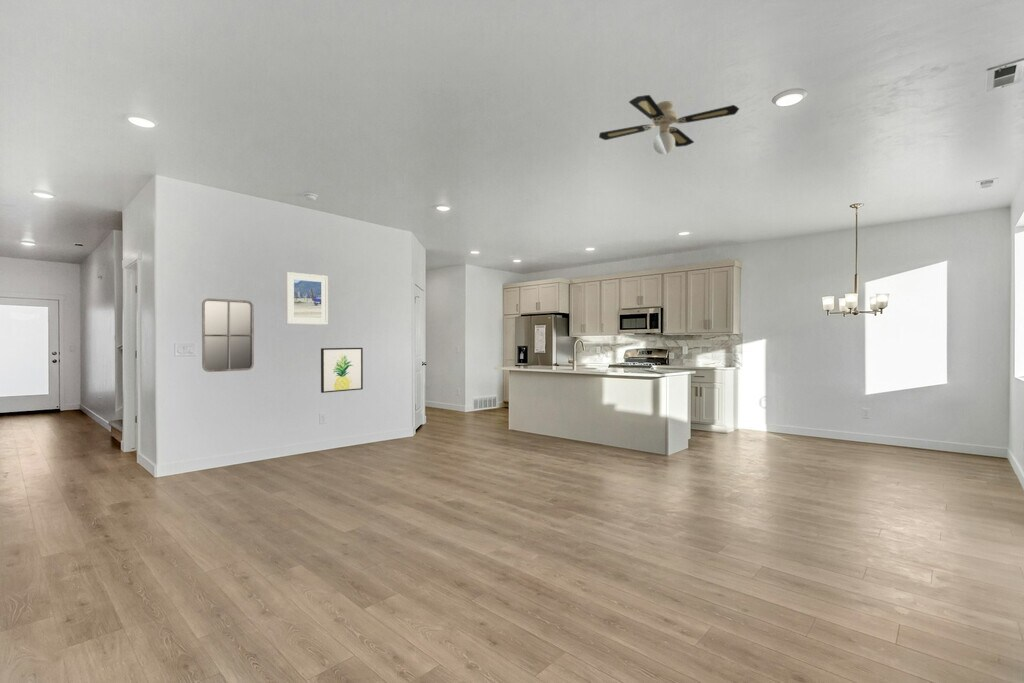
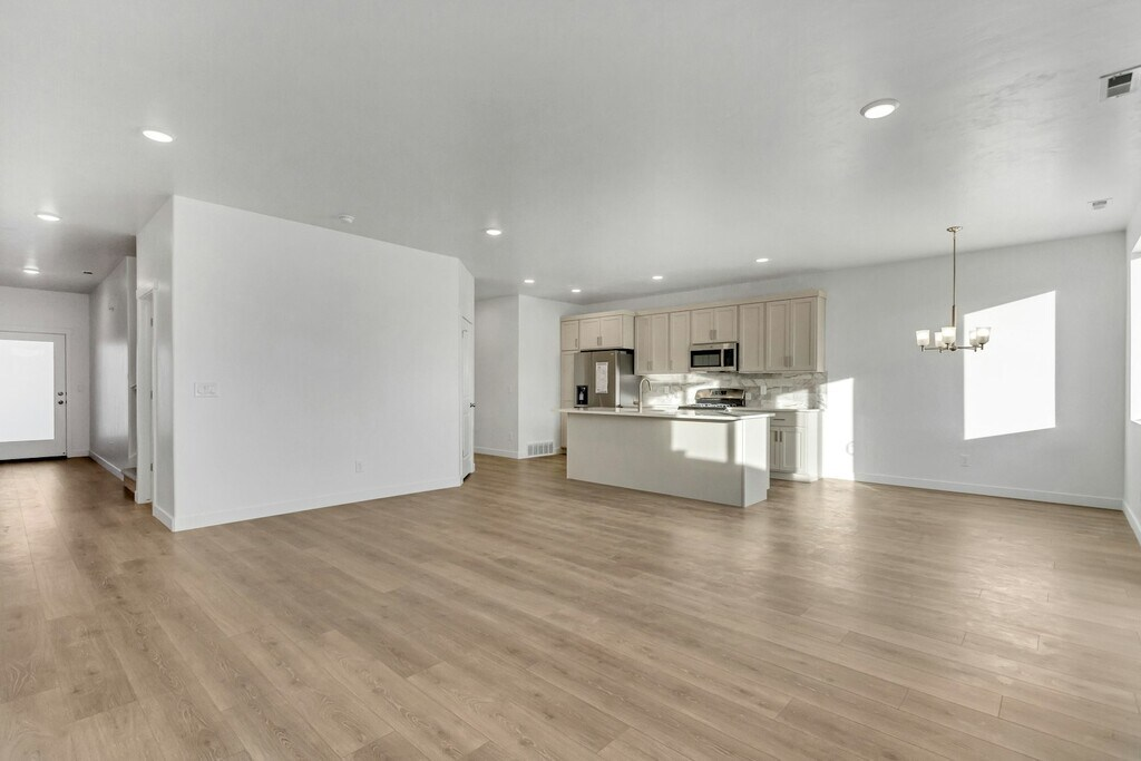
- home mirror (228, 335)
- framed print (307, 299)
- ceiling fan (664, 129)
- wall art (342, 369)
